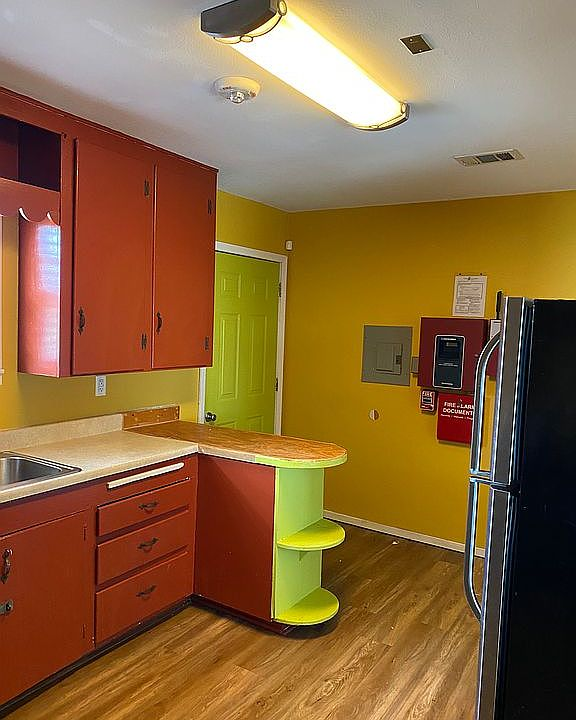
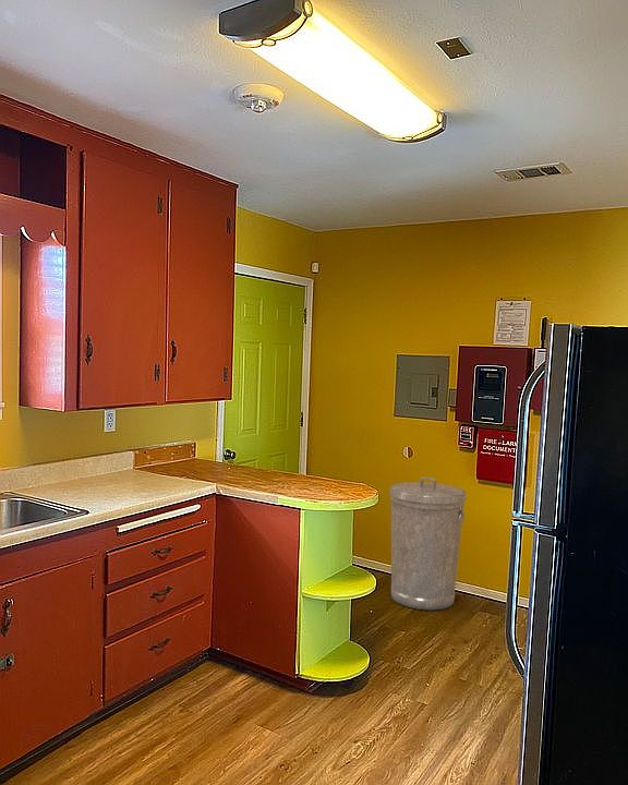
+ trash can (425, 538)
